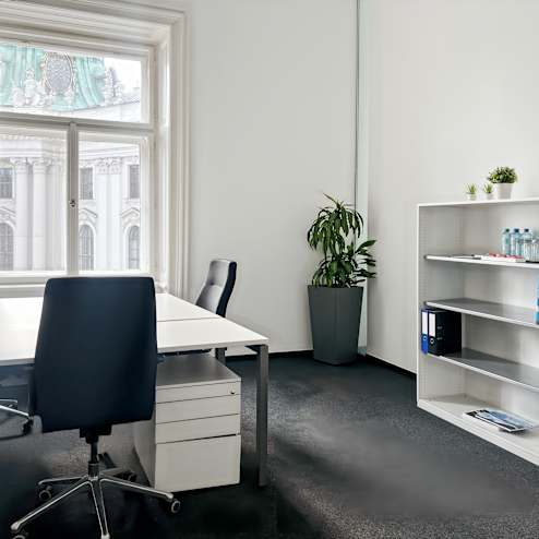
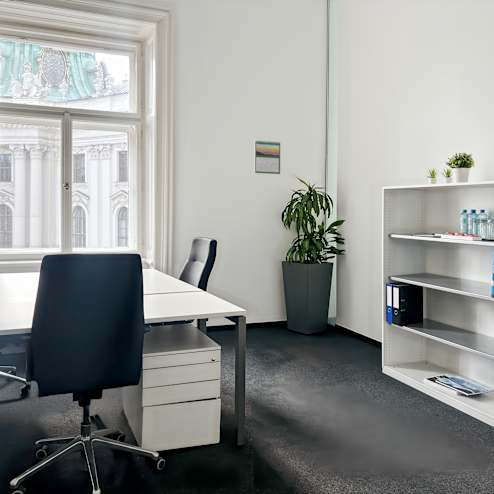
+ calendar (267, 156)
